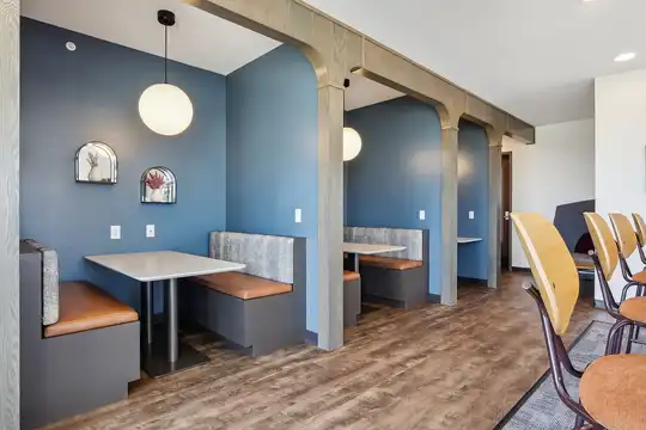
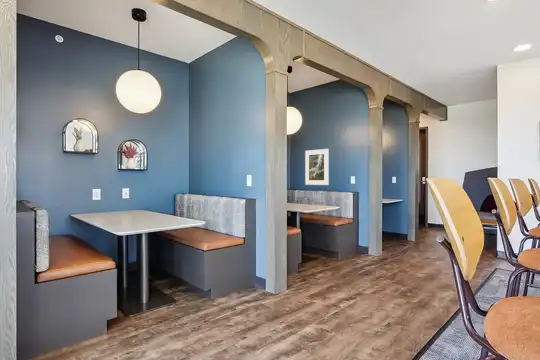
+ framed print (316, 167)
